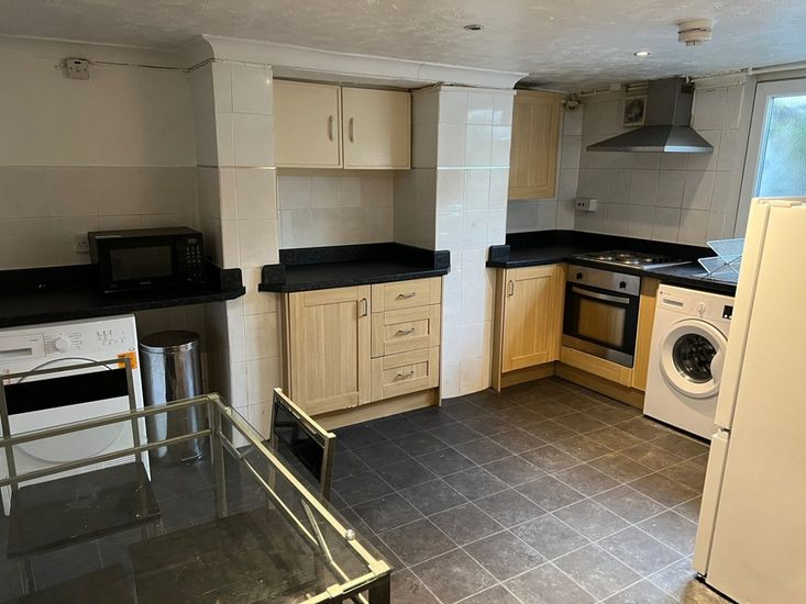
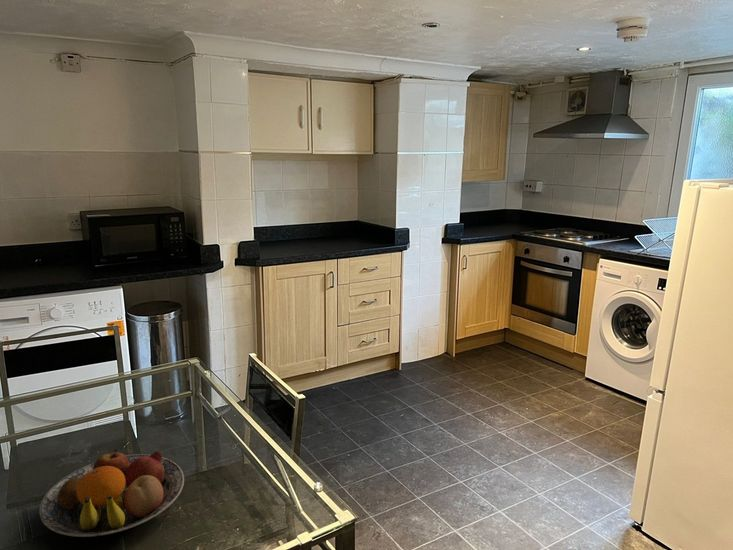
+ fruit bowl (114, 485)
